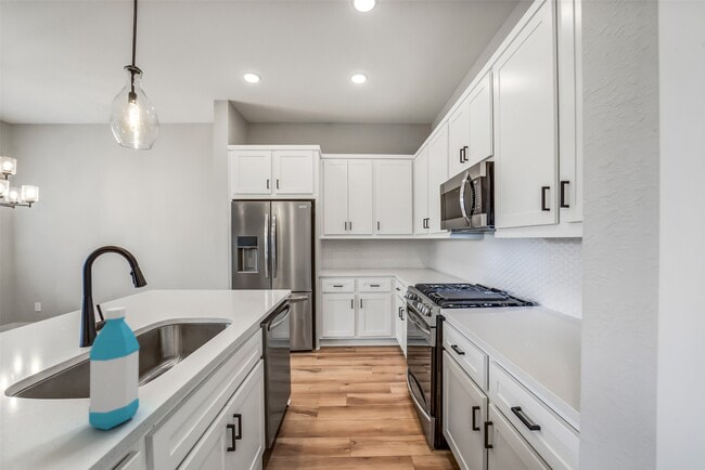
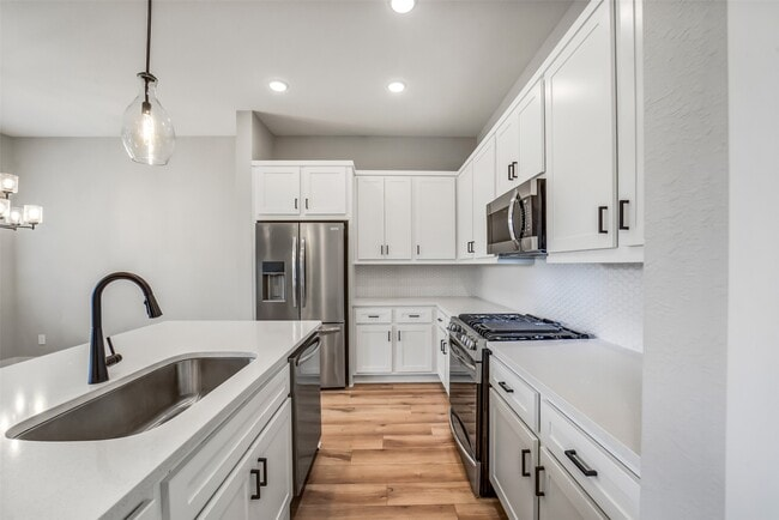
- water bottle (115, 364)
